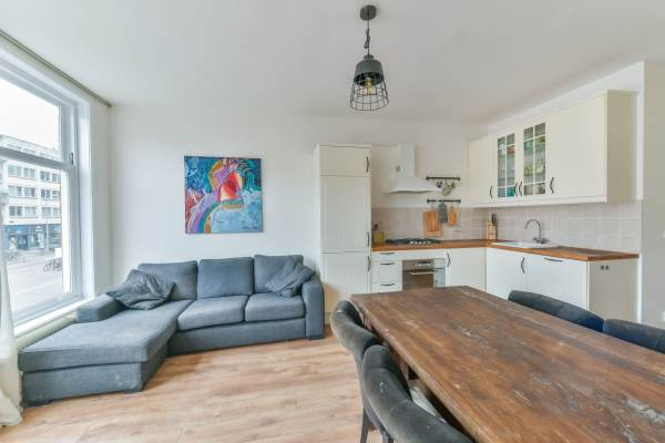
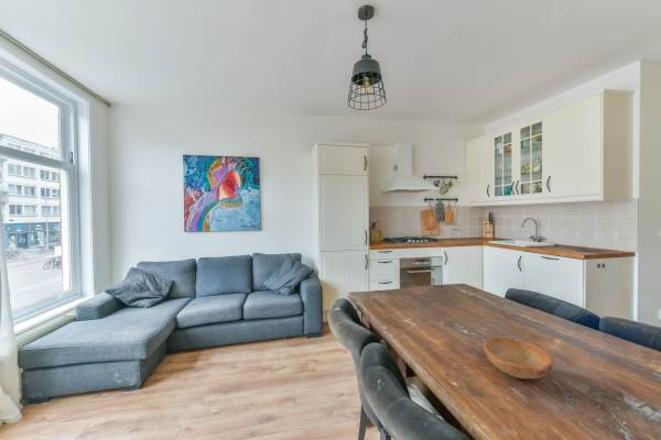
+ bowl (516, 361)
